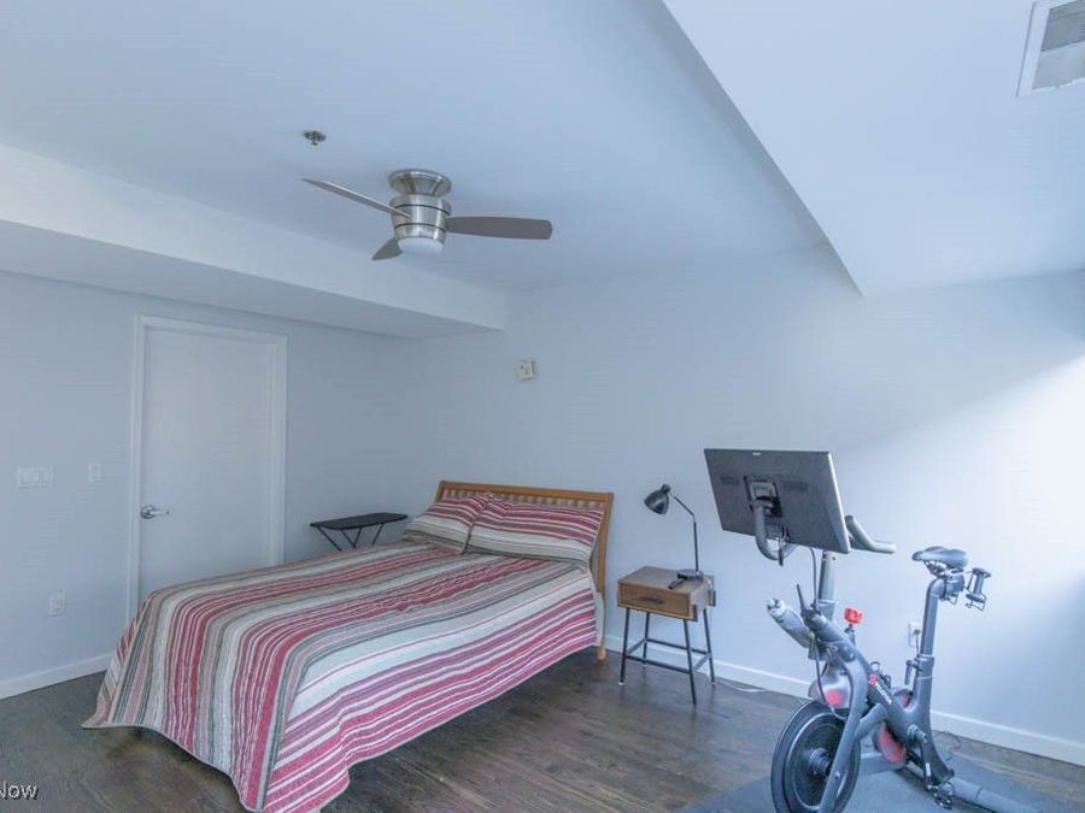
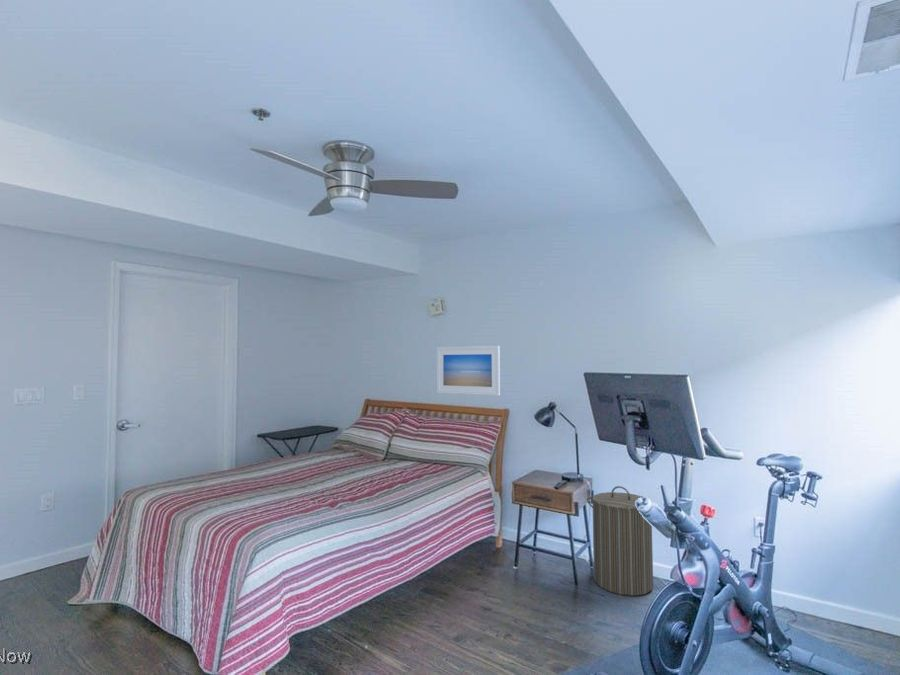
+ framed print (467, 370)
+ laundry hamper (622, 534)
